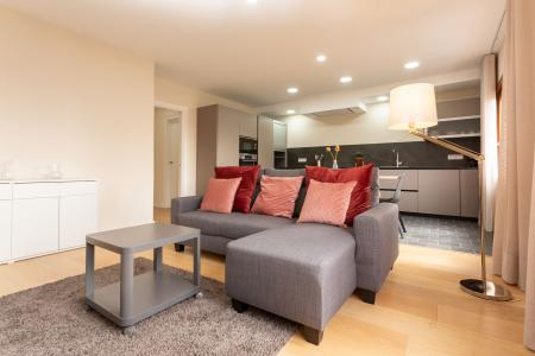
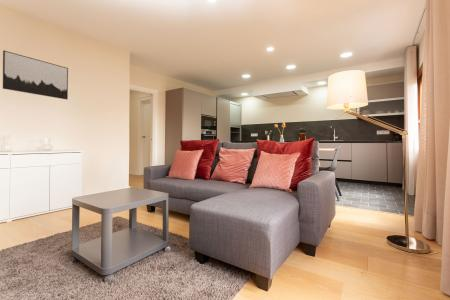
+ wall art (38, 77)
